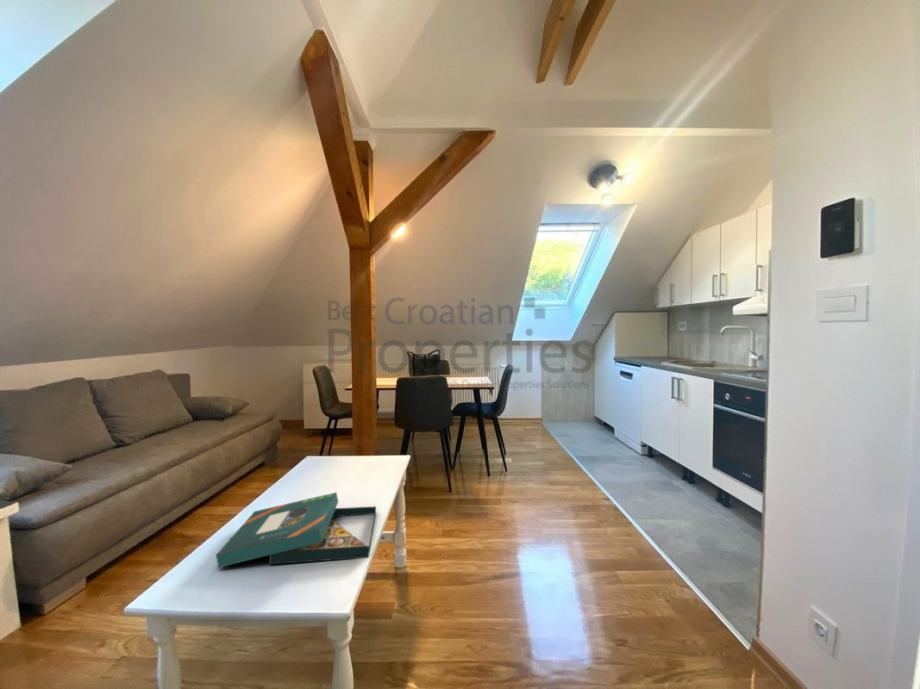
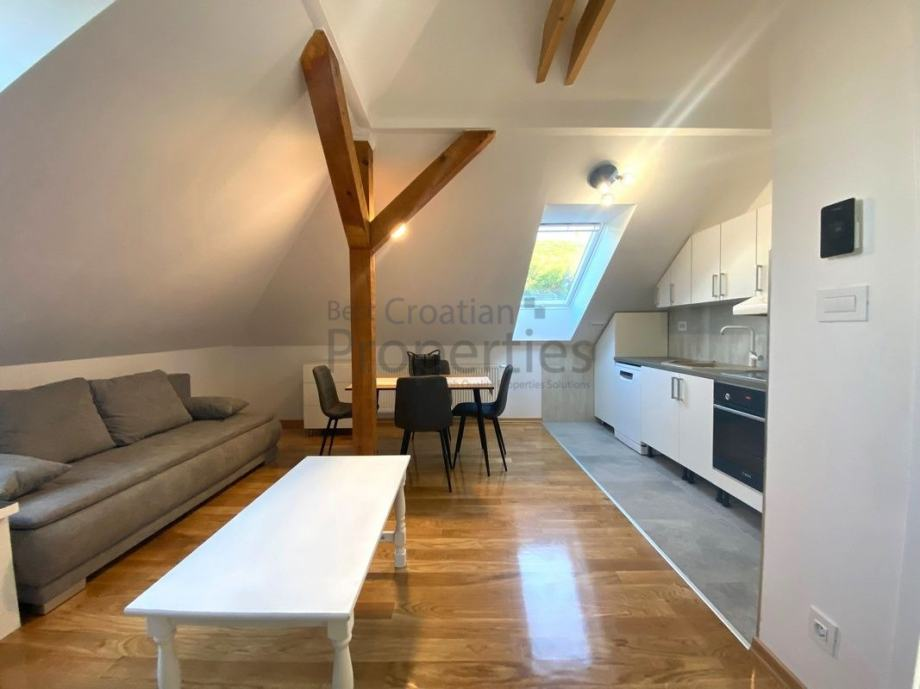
- board game (306, 524)
